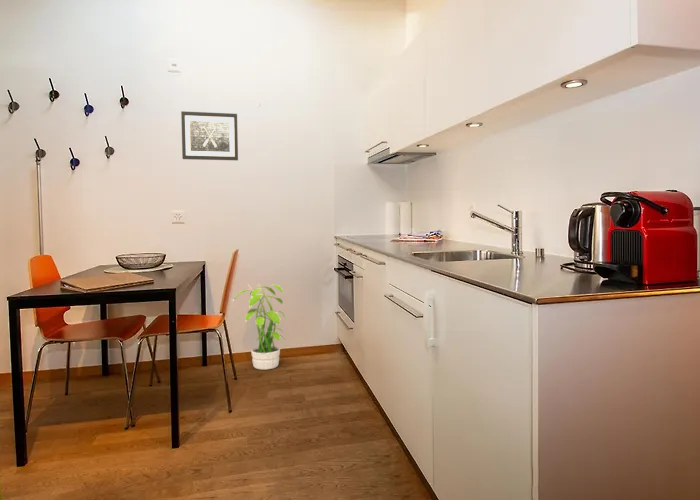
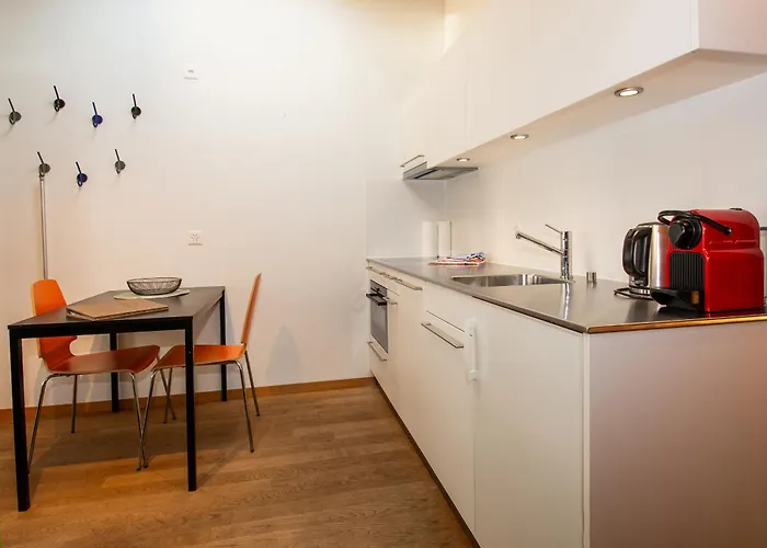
- potted plant (259, 326)
- wall art (210, 136)
